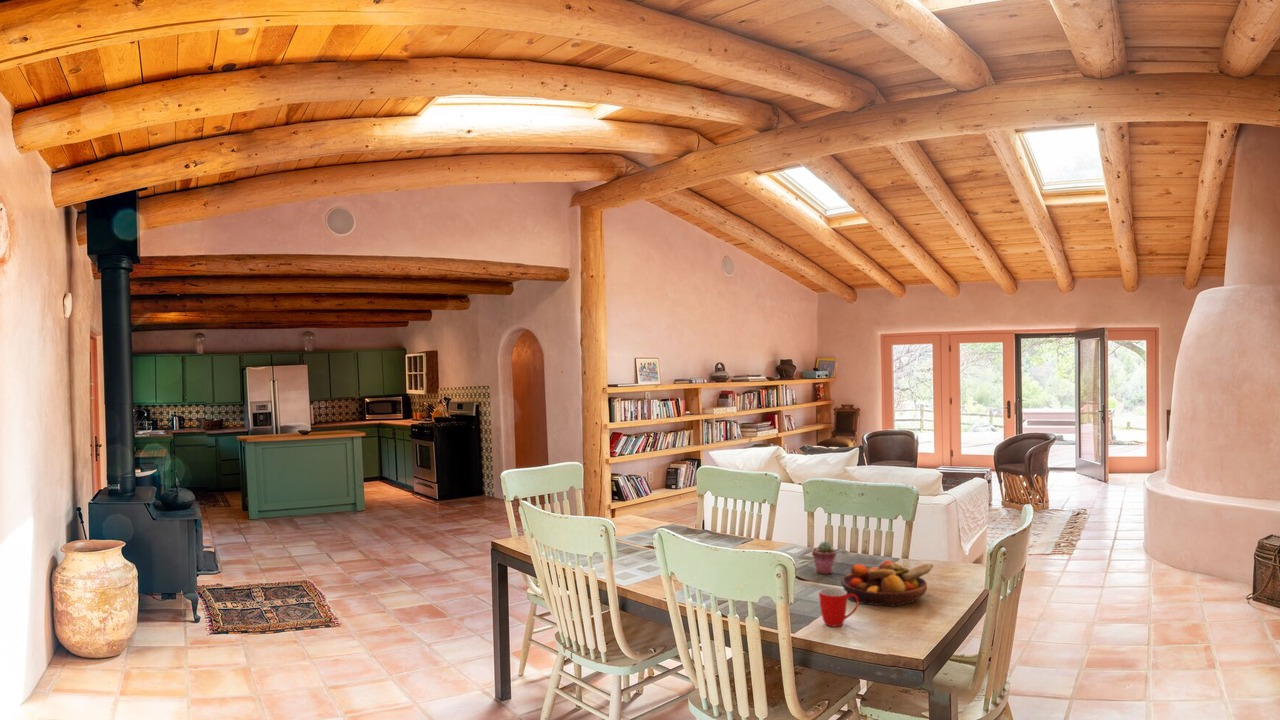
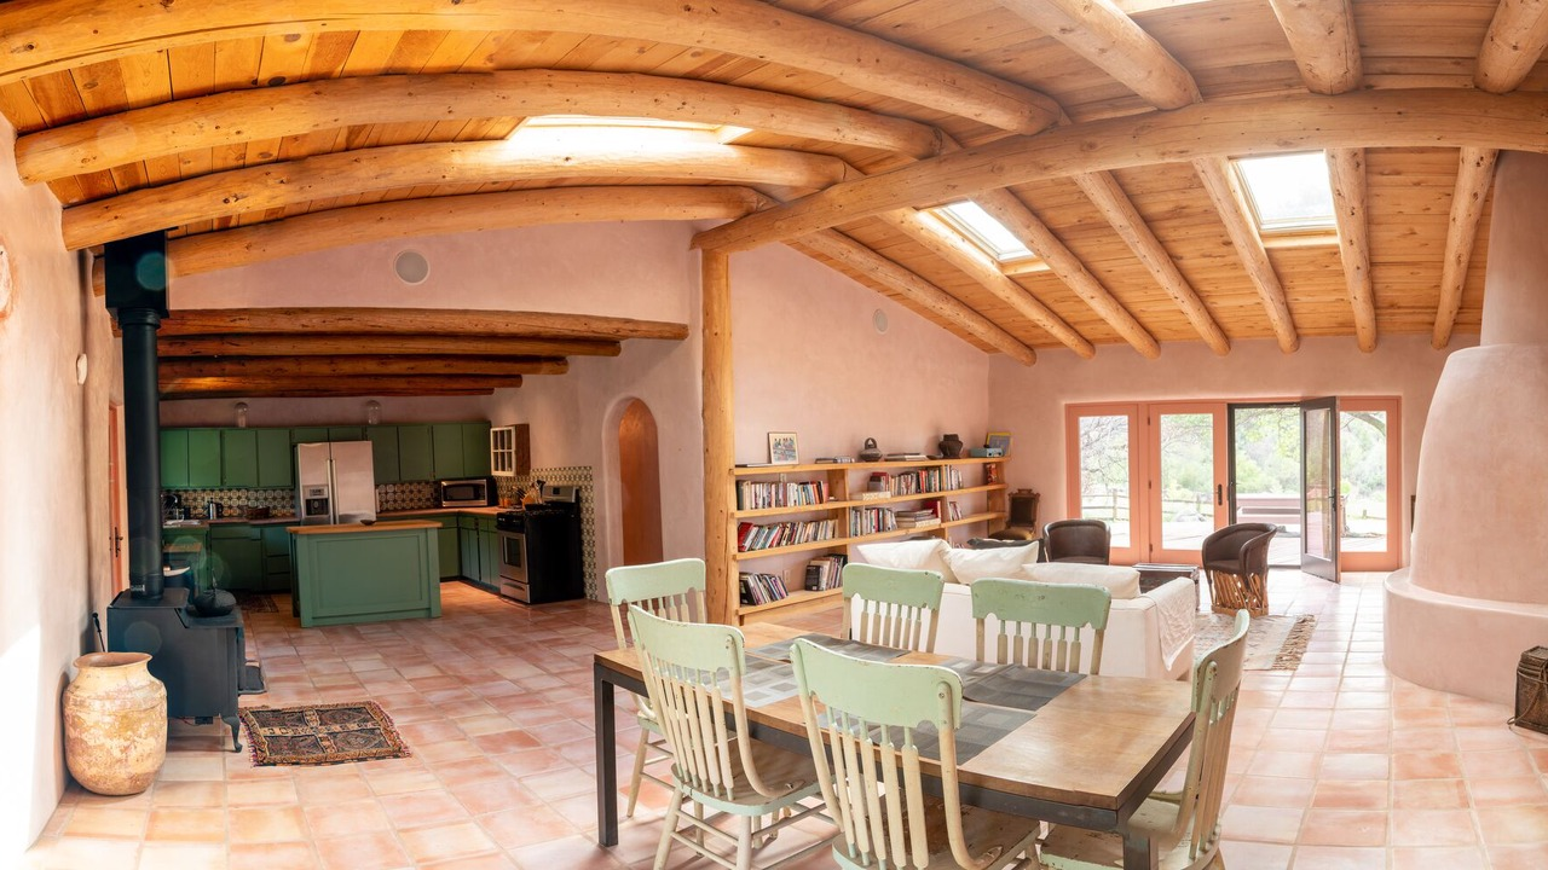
- potted succulent (824, 556)
- mug (839, 608)
- fruit bowl (884, 577)
